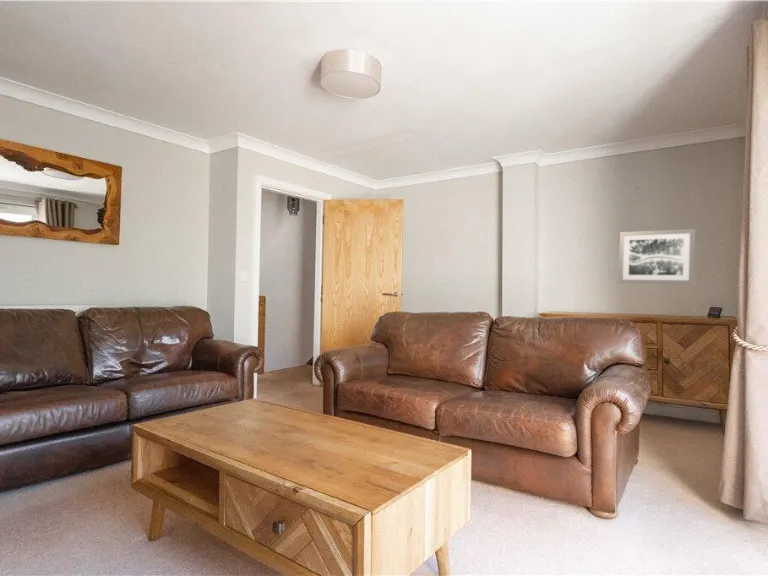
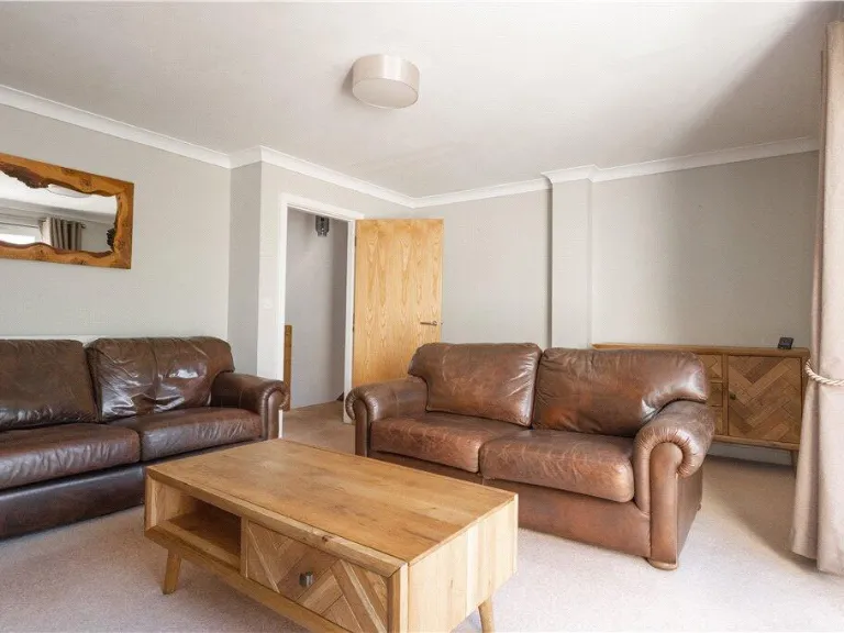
- wall art (655, 257)
